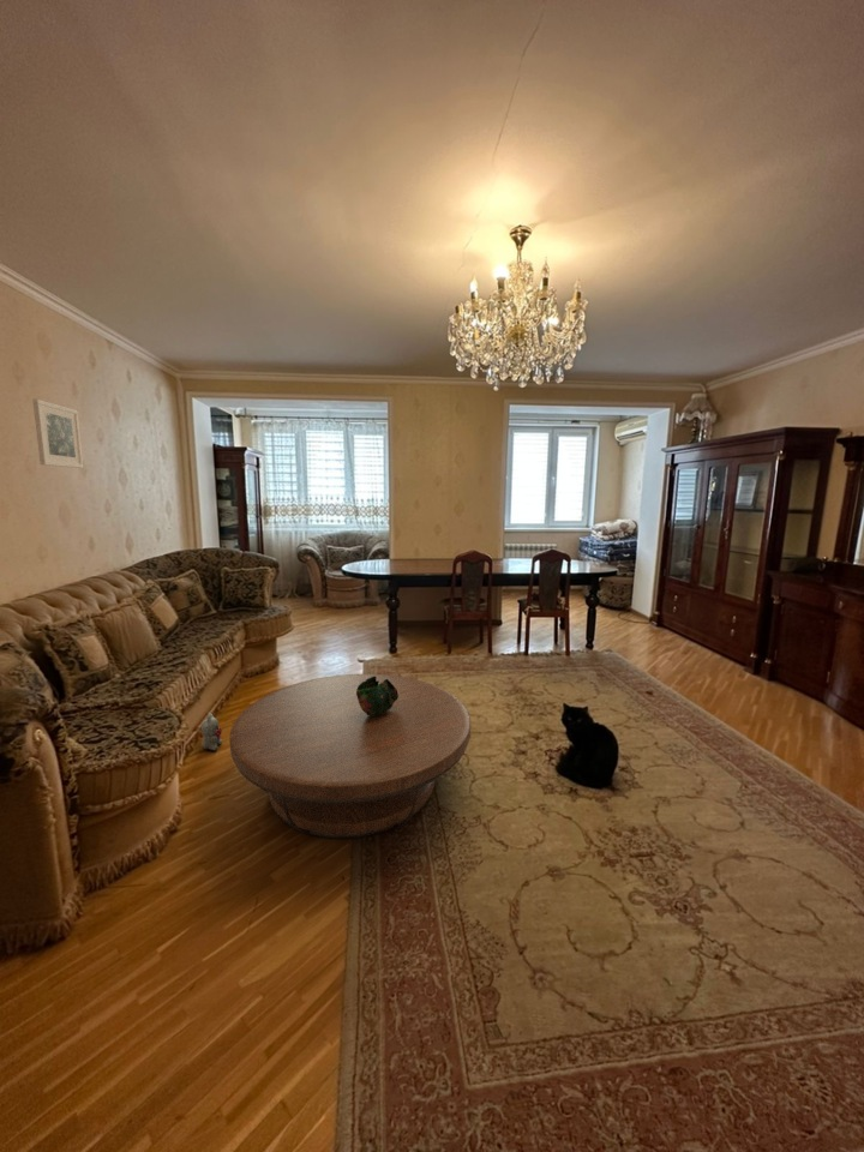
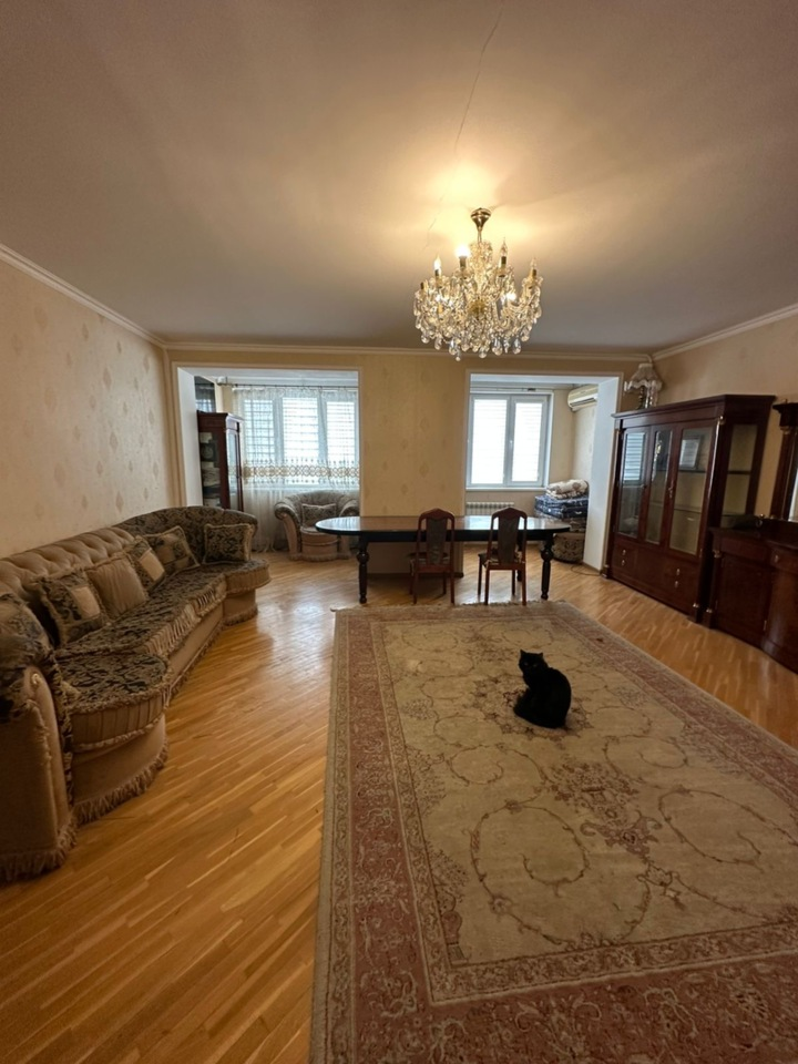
- plush toy (210, 730)
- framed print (60, 436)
- decorative bowl (377, 695)
- coffee table (355, 750)
